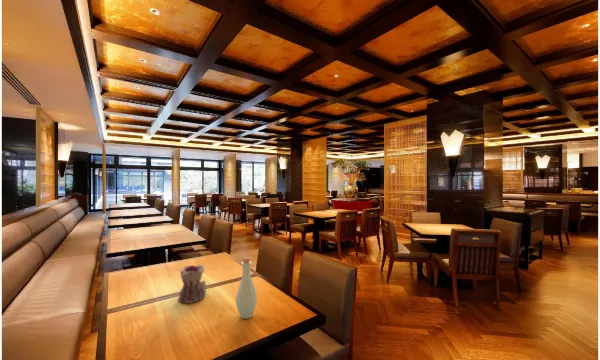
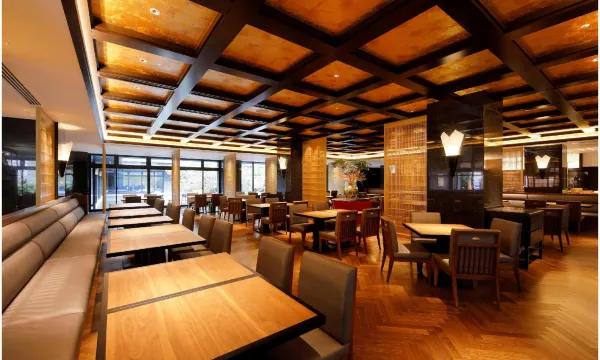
- bottle (246, 286)
- teapot (191, 280)
